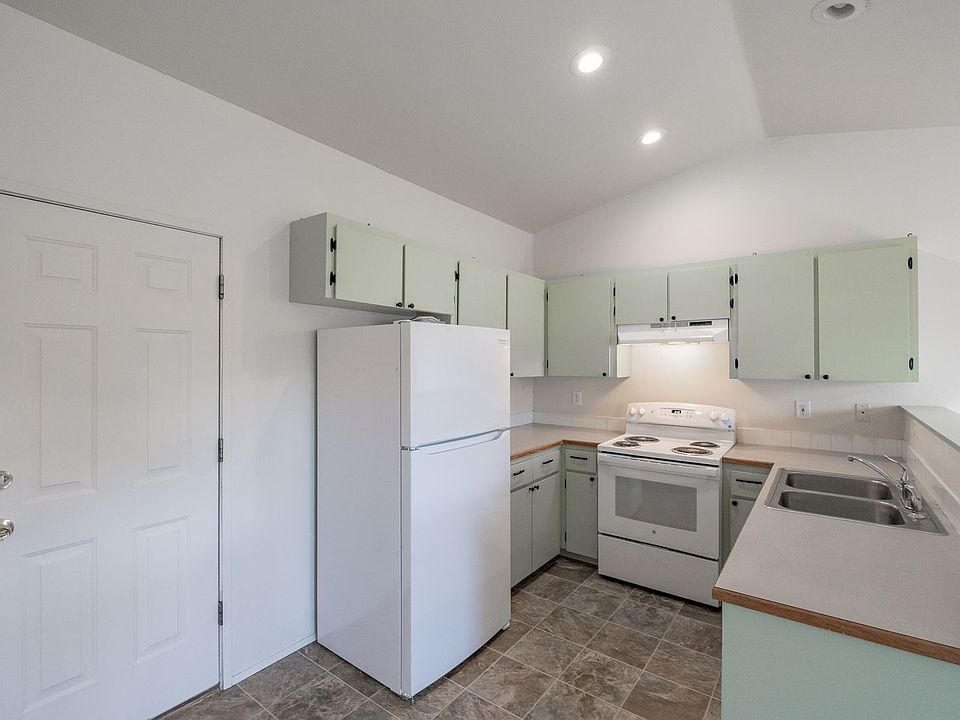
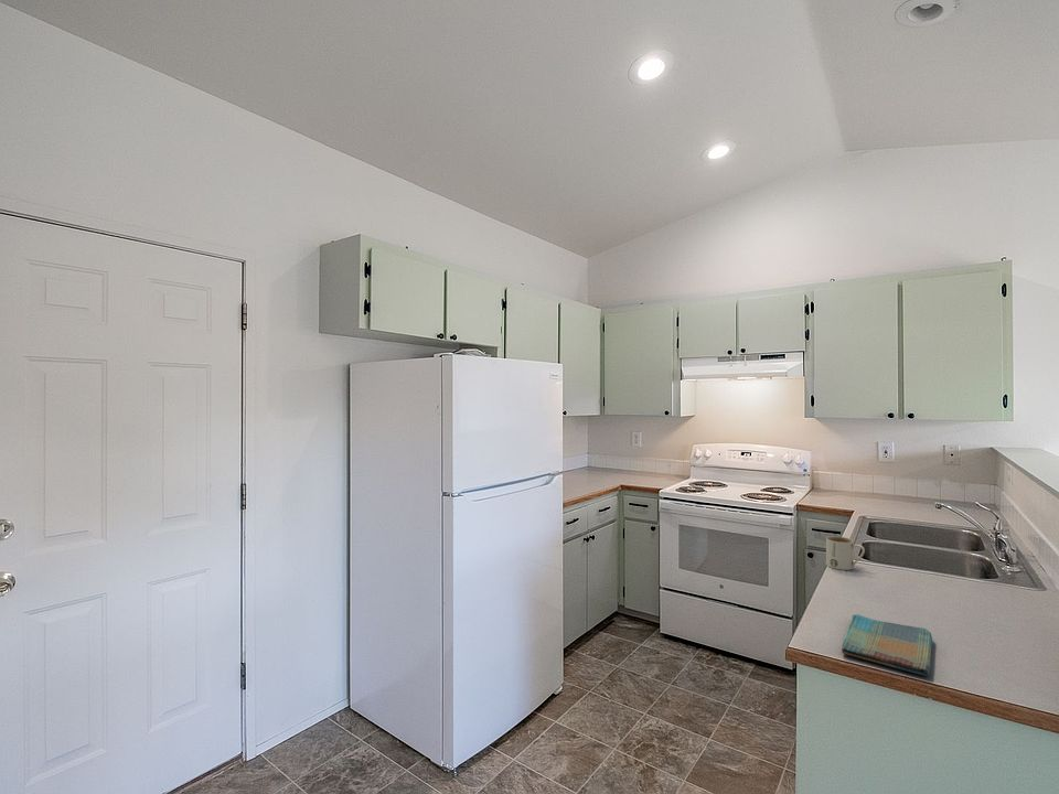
+ mug (845, 554)
+ dish towel (887, 641)
